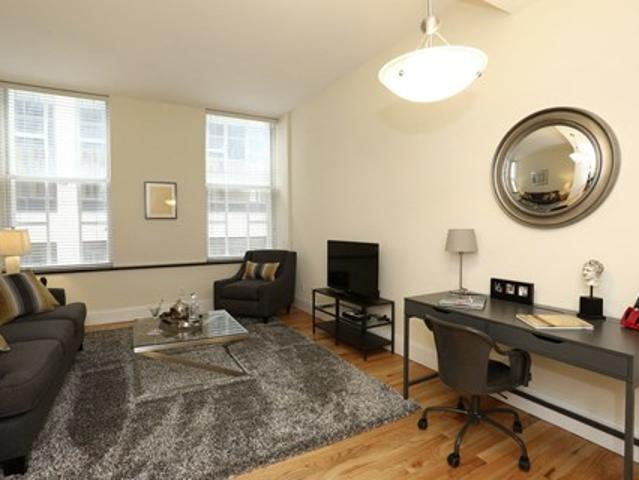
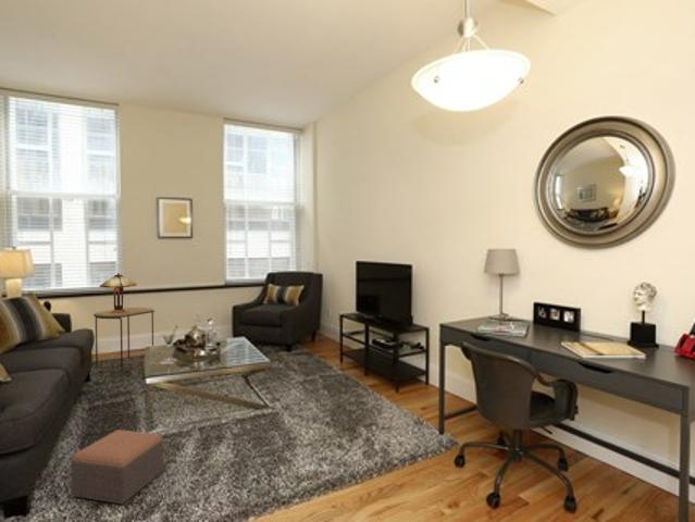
+ table lamp (119, 291)
+ side table (128, 337)
+ footstool (120, 462)
